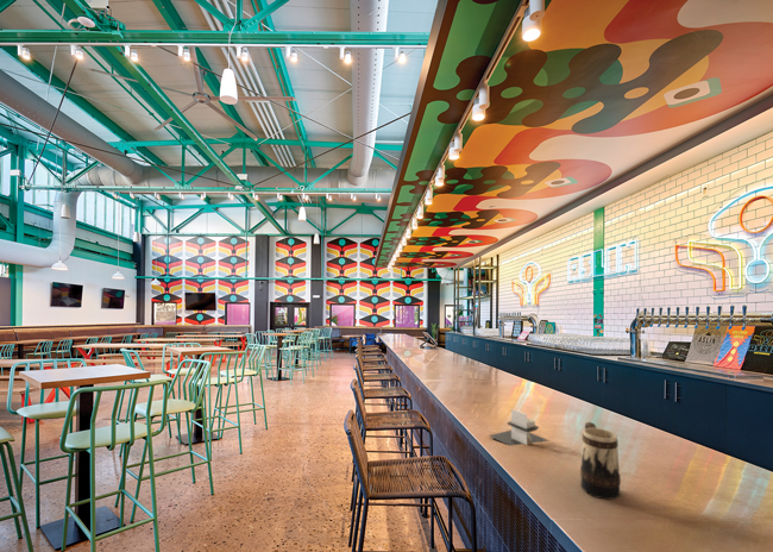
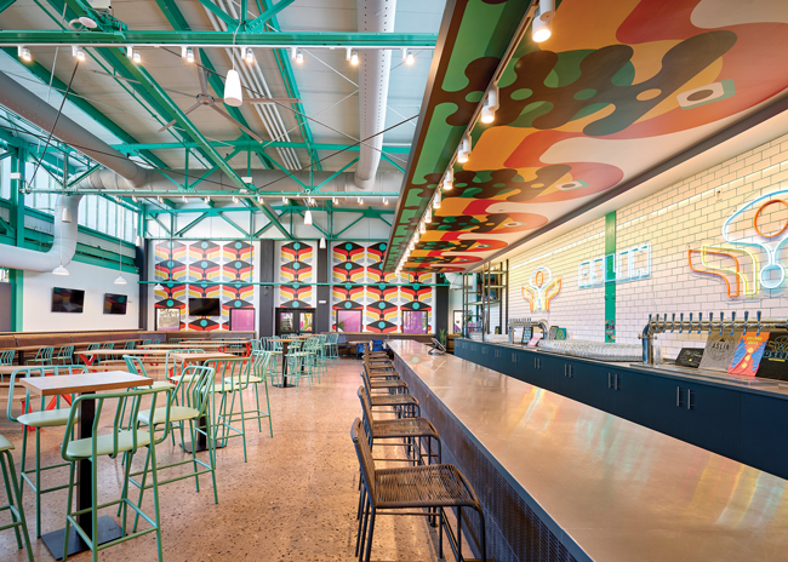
- napkin holder (523, 425)
- beer mug (597, 457)
